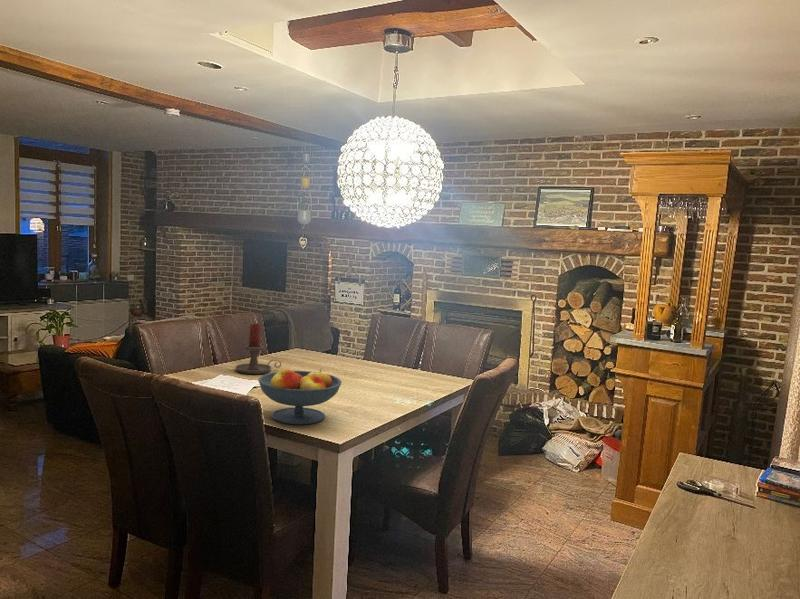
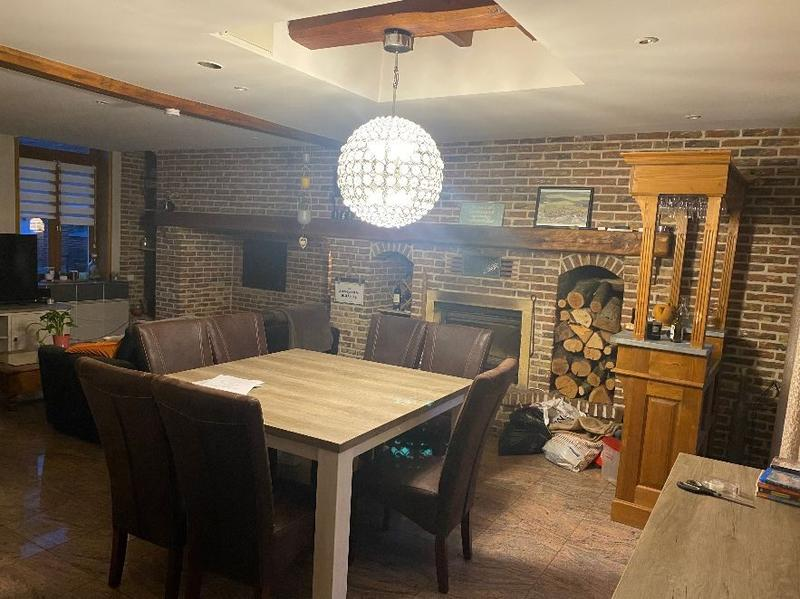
- candle holder (259, 346)
- fruit bowl (299, 391)
